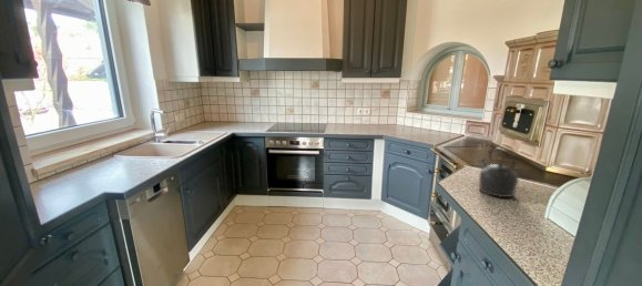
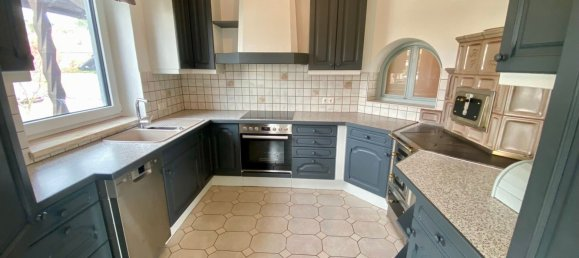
- kettle (493, 167)
